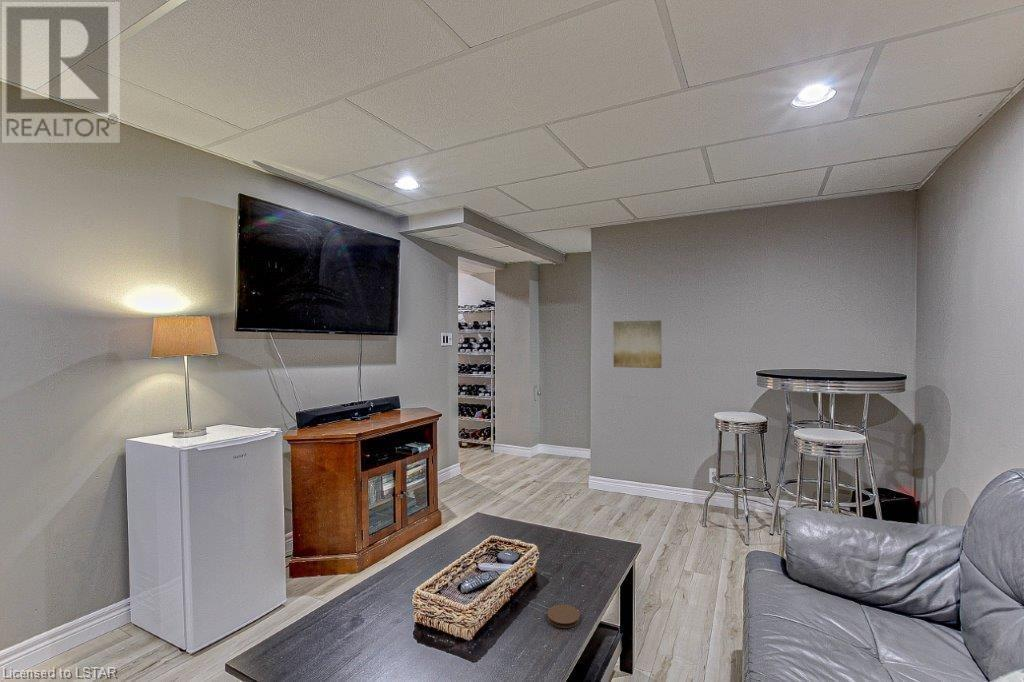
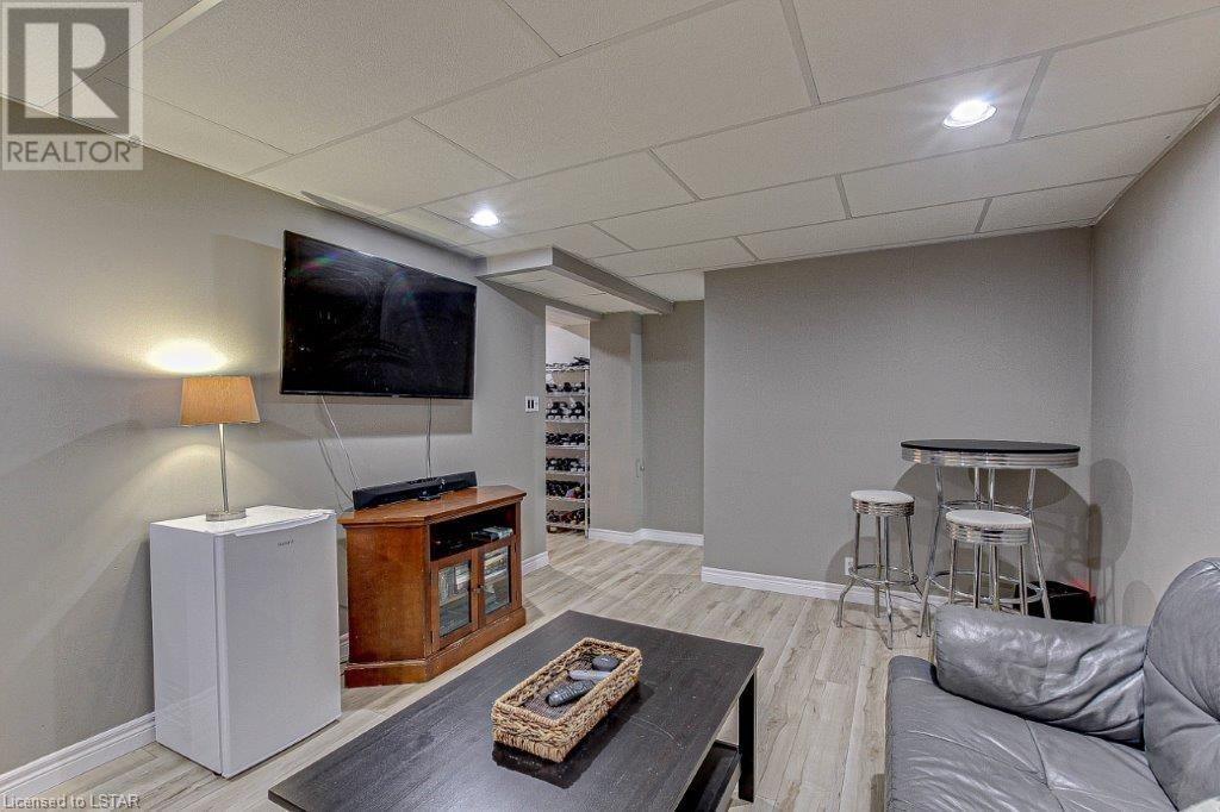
- coaster (563, 615)
- wall art (636, 344)
